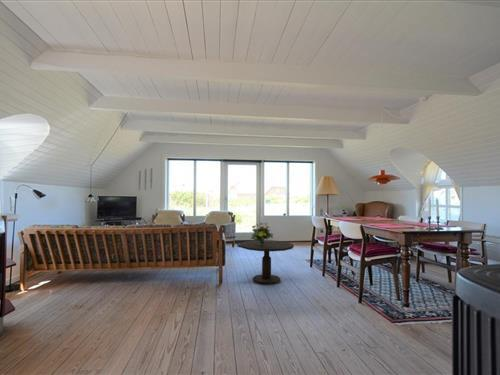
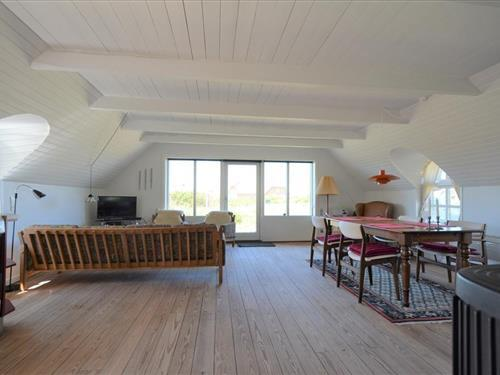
- side table (266, 262)
- flowering plant (261, 232)
